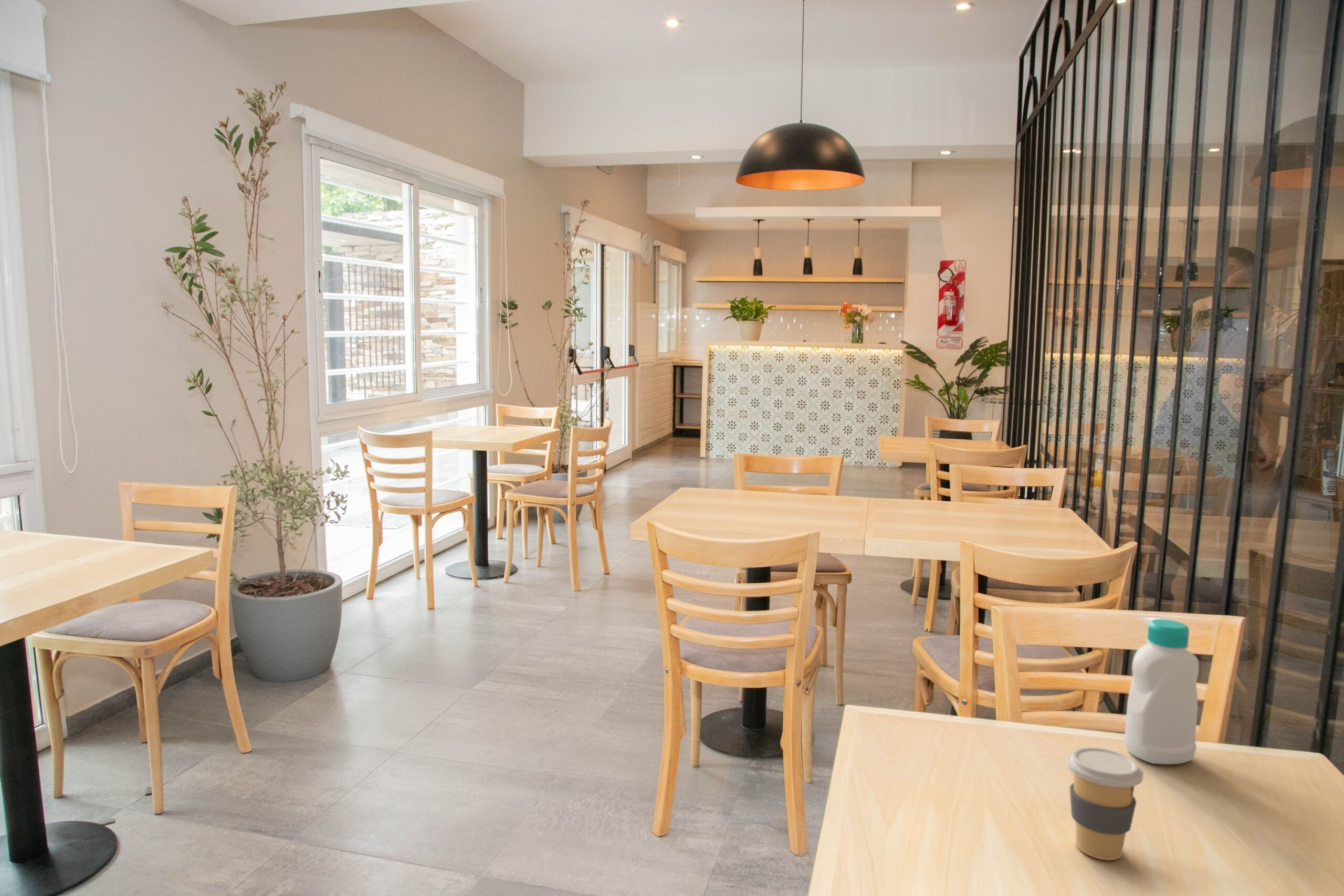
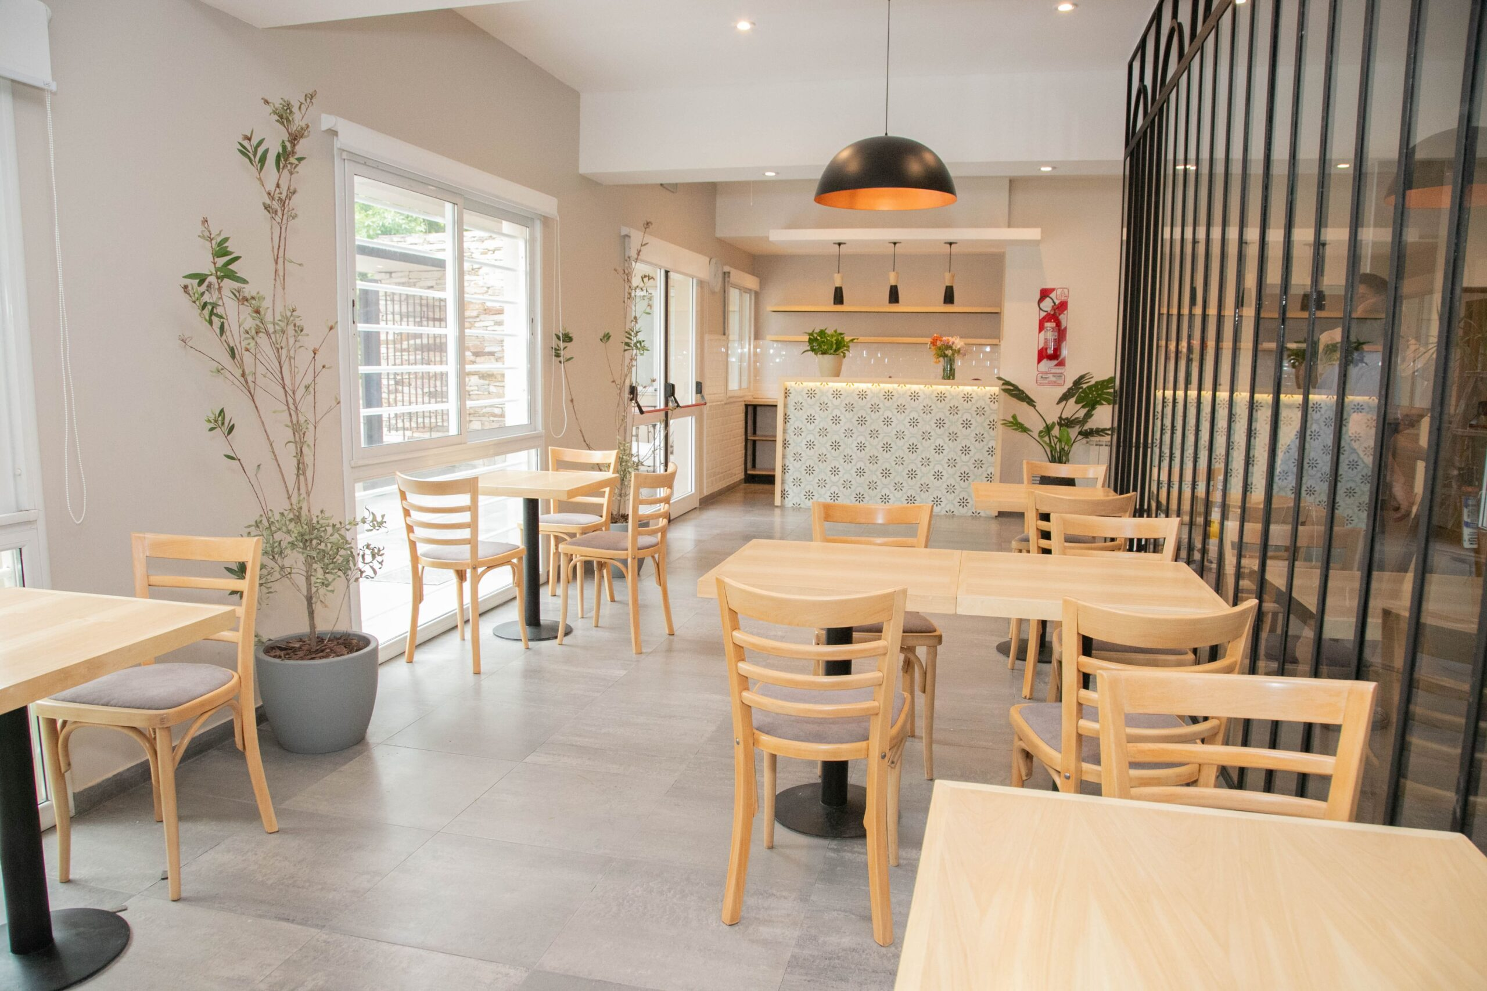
- bottle (1163, 689)
- coffee cup (1101, 804)
